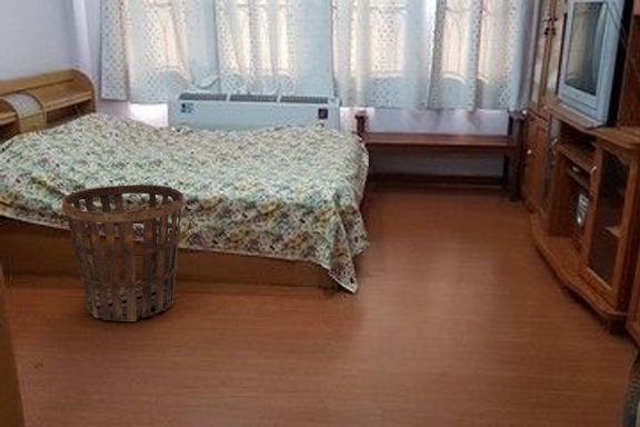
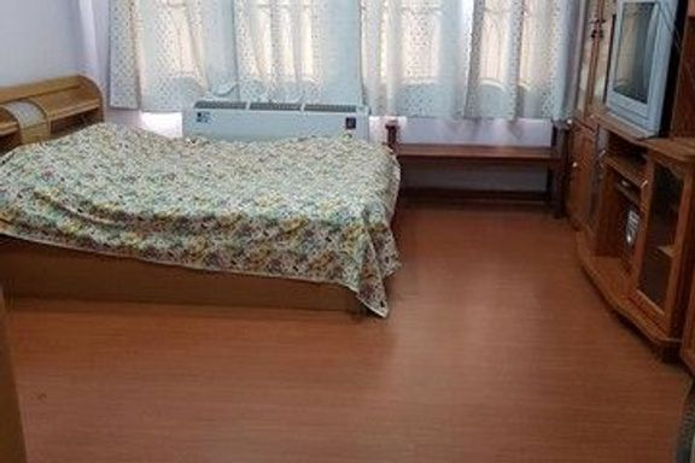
- basket (128, 250)
